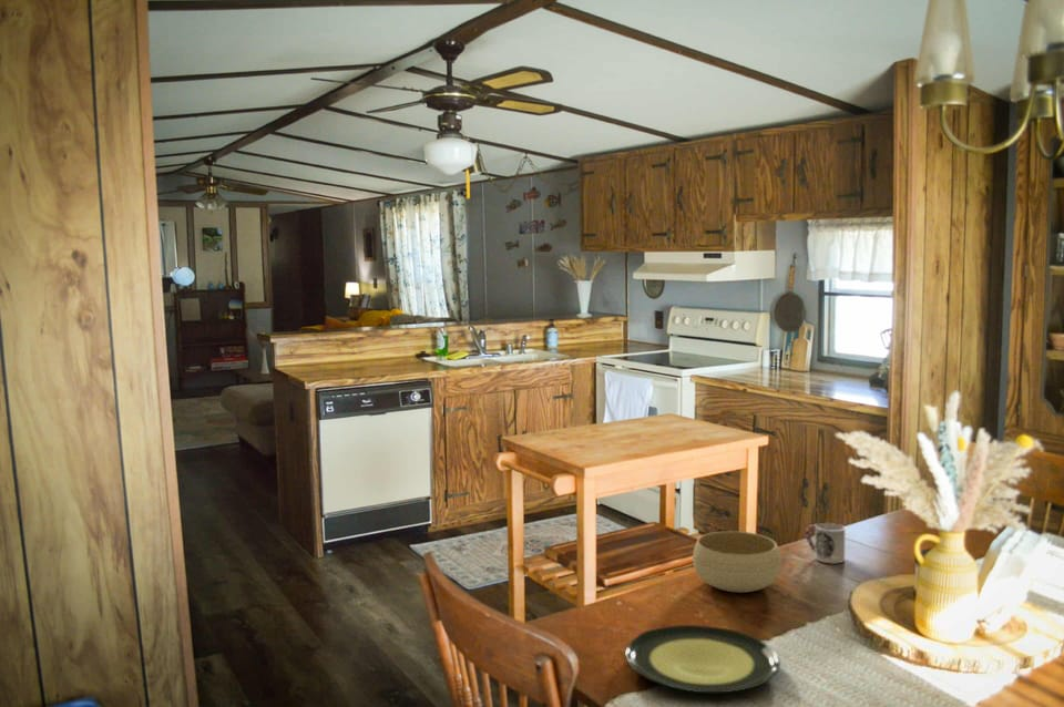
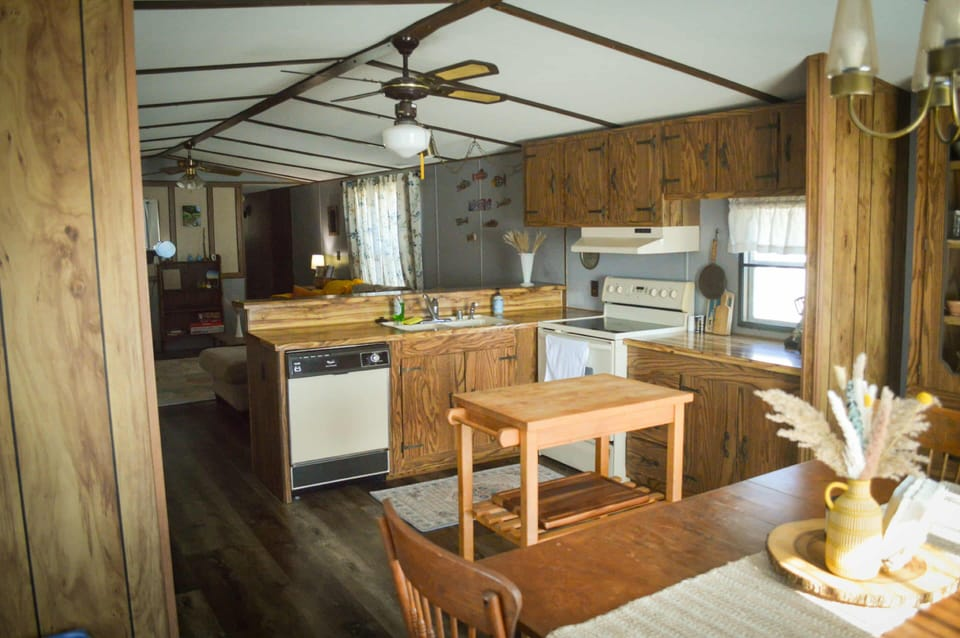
- plate (700, 660)
- cup (823, 541)
- bowl (736, 563)
